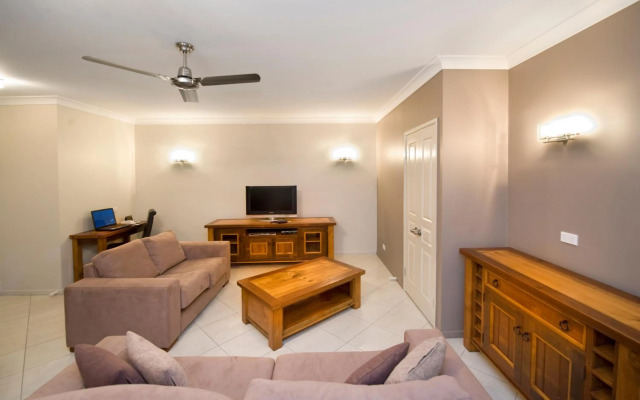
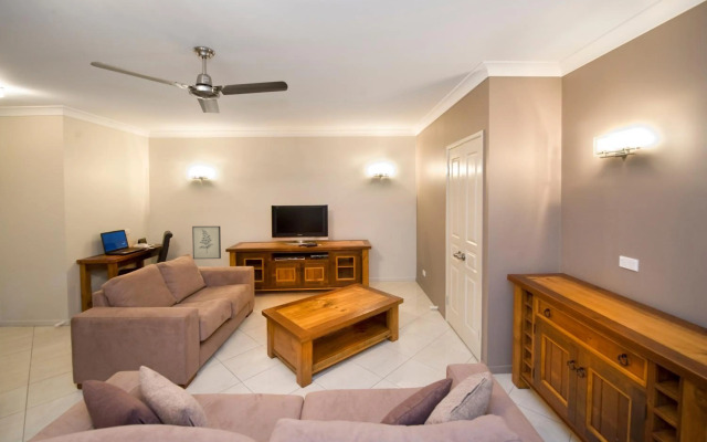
+ wall art (207, 242)
